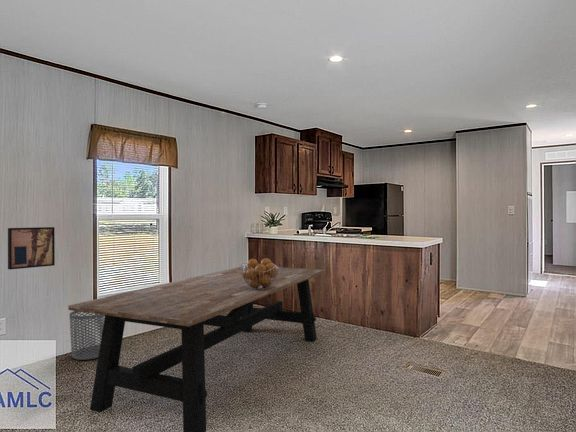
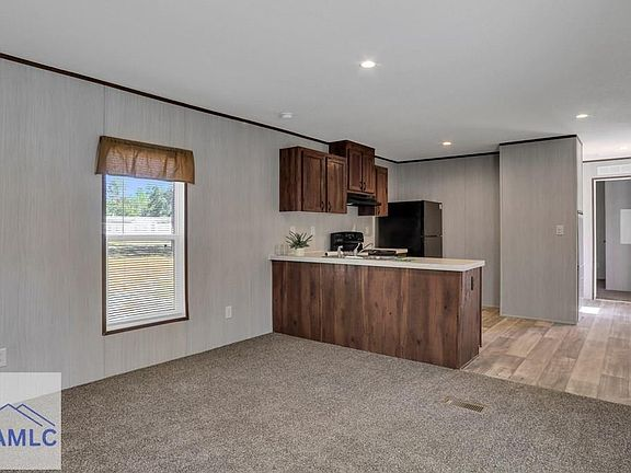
- fruit basket (259, 273)
- dining table (228, 325)
- waste bin (90, 332)
- wall art (32, 247)
